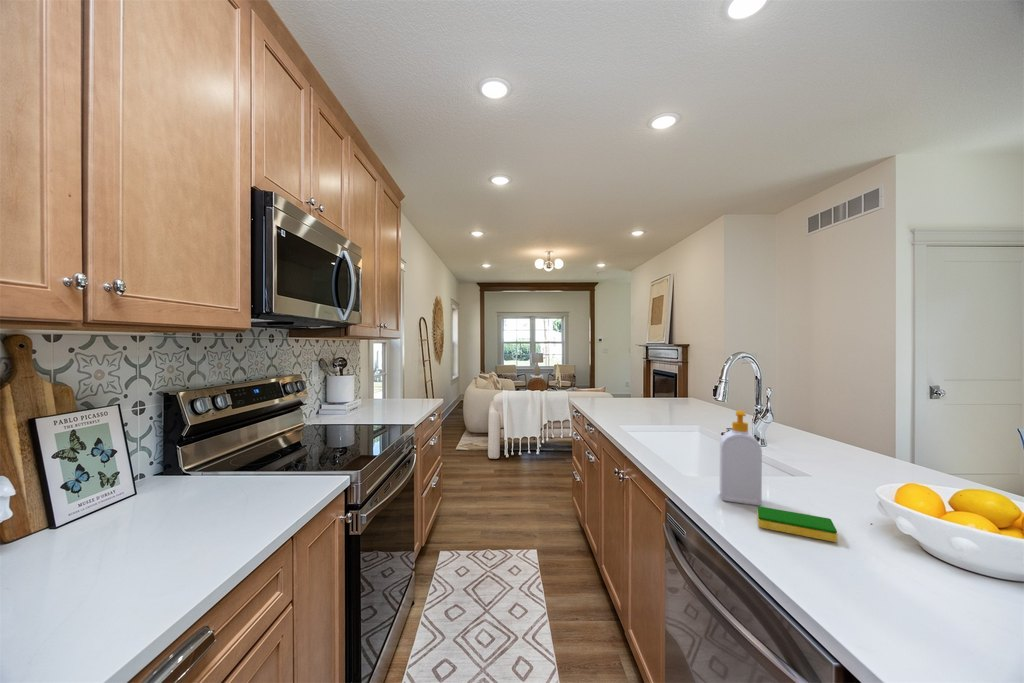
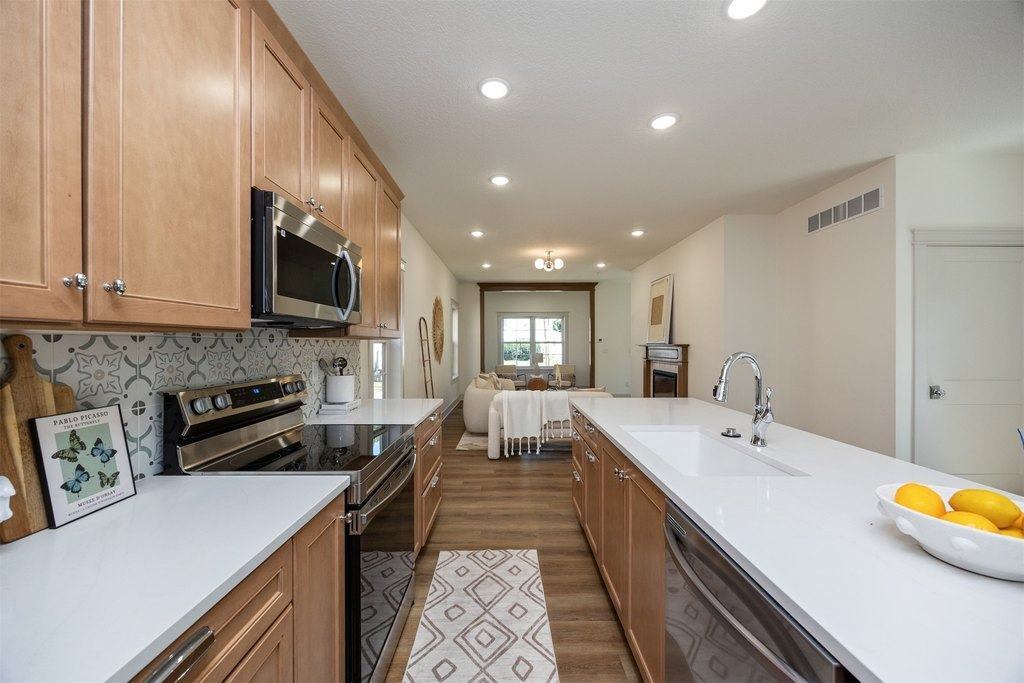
- dish sponge (794, 522)
- soap bottle (739, 454)
